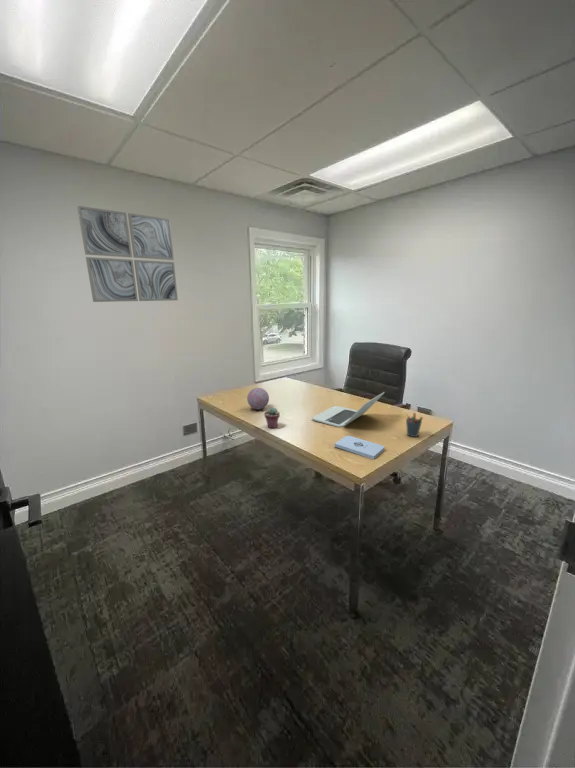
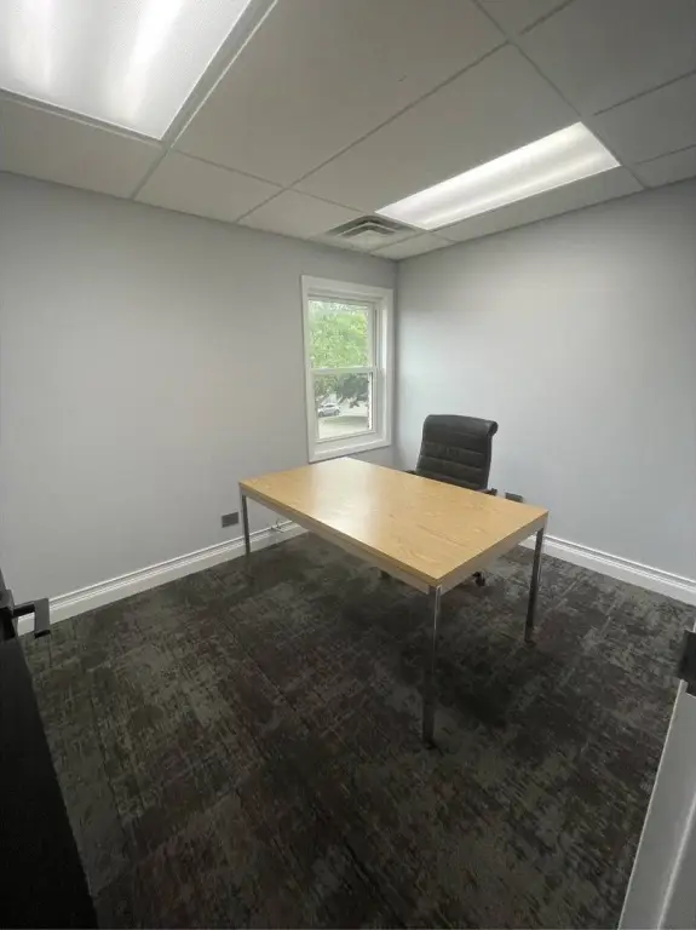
- laptop (348, 408)
- wall art (134, 257)
- pen holder (413, 423)
- potted succulent (272, 416)
- notepad (359, 446)
- decorative orb (258, 398)
